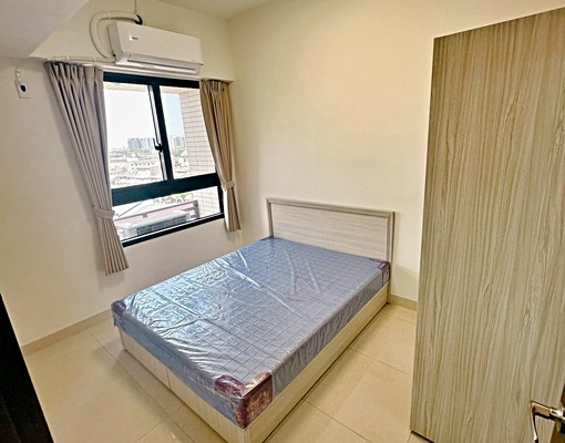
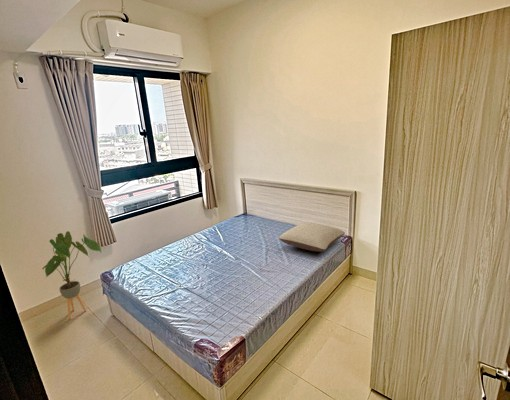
+ house plant (69, 272)
+ pillow (312, 236)
